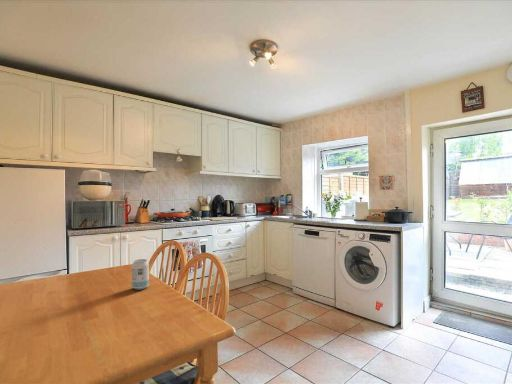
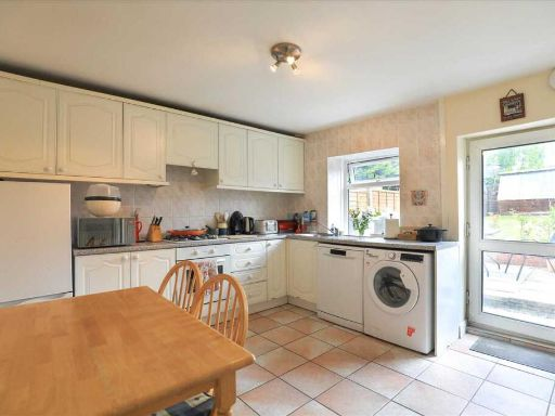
- beverage can (140, 274)
